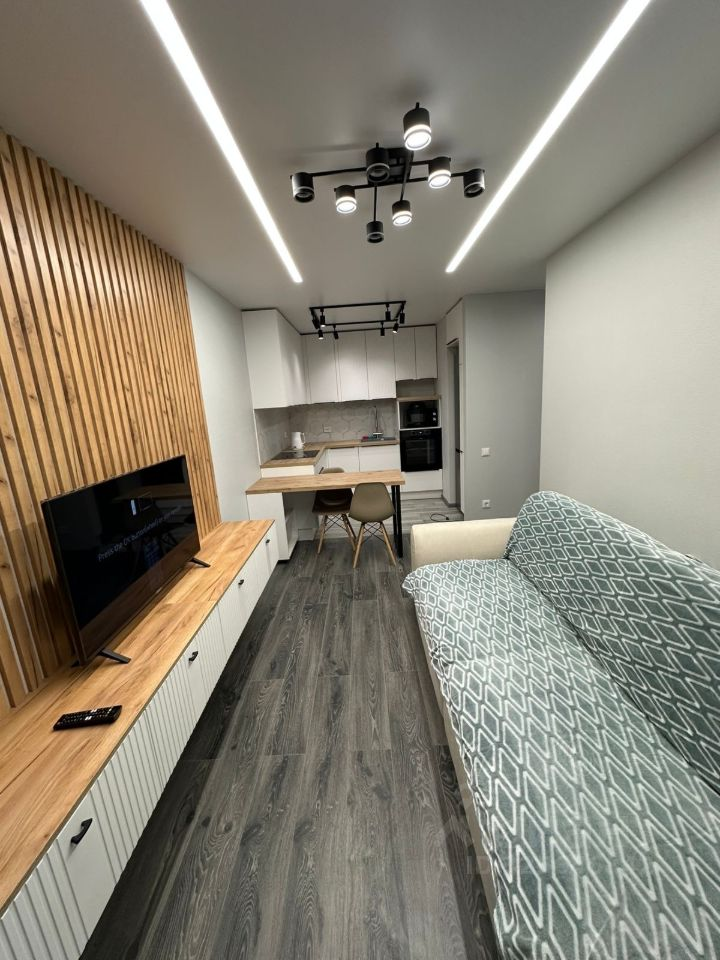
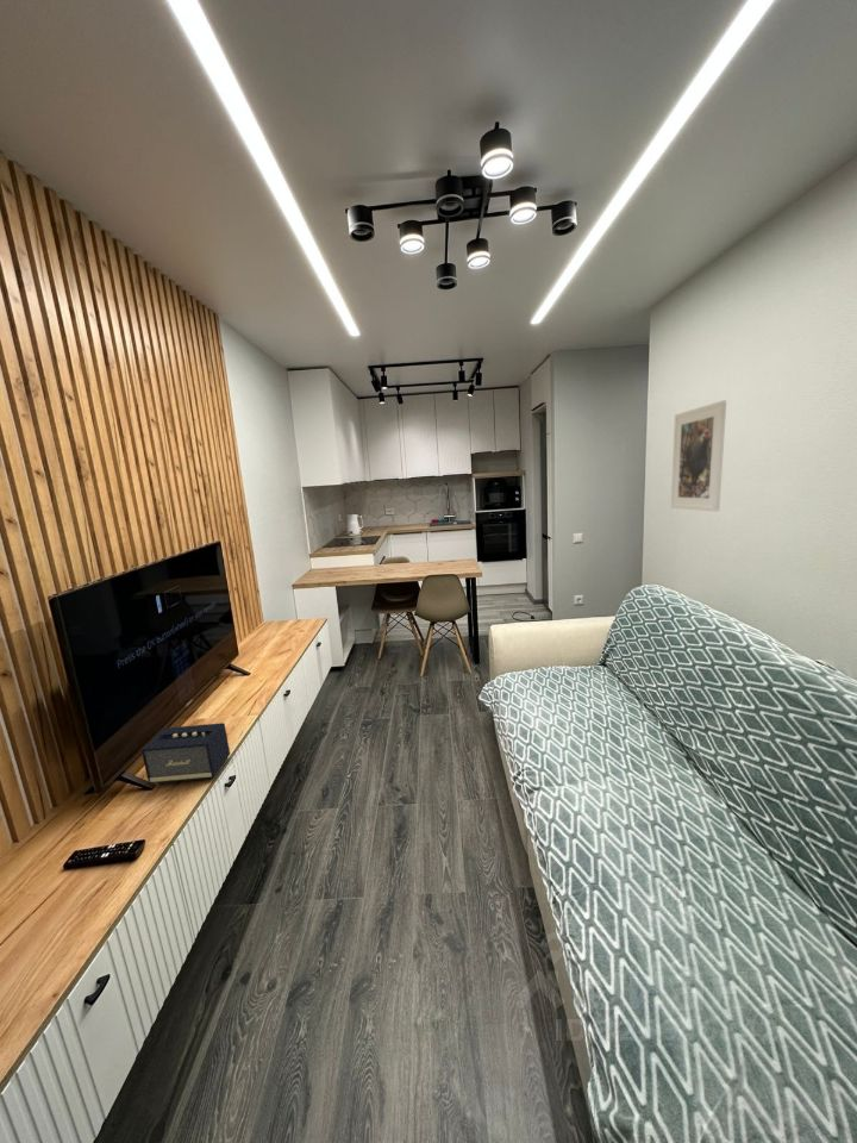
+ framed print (695, 460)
+ speaker (188, 752)
